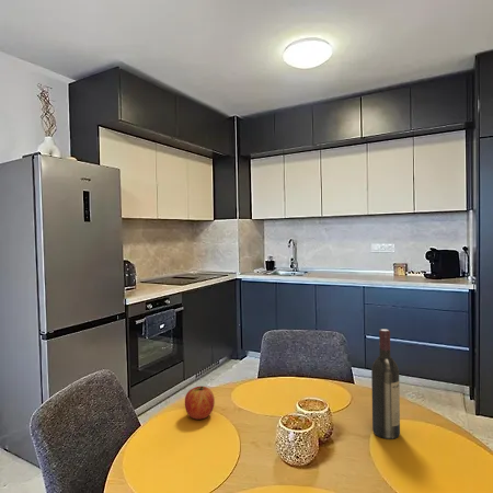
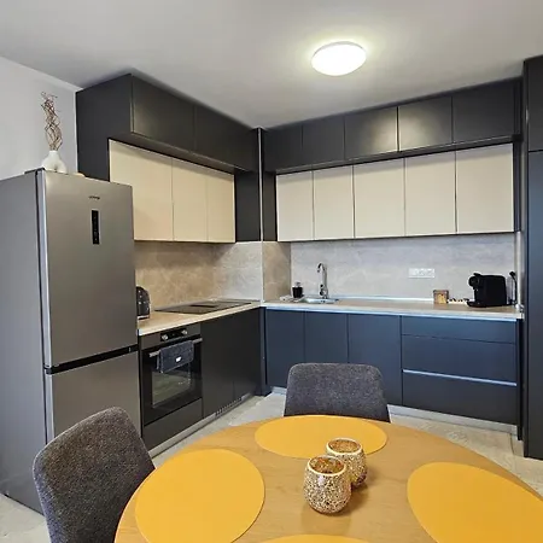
- apple (199, 400)
- wine bottle (385, 381)
